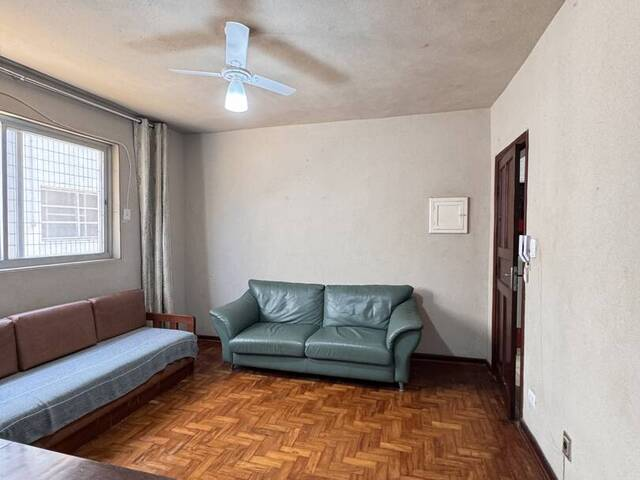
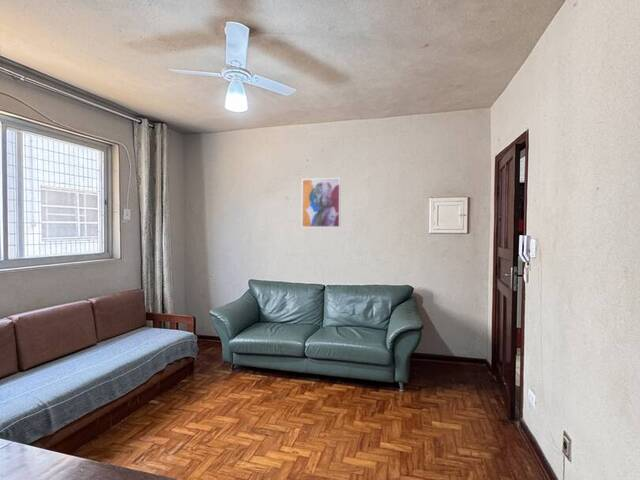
+ wall art (320, 203)
